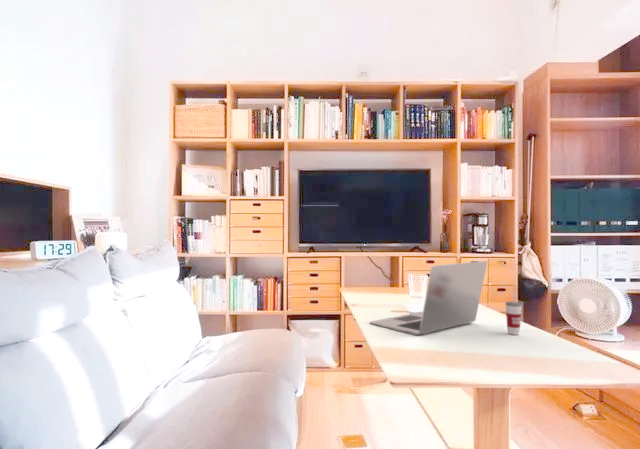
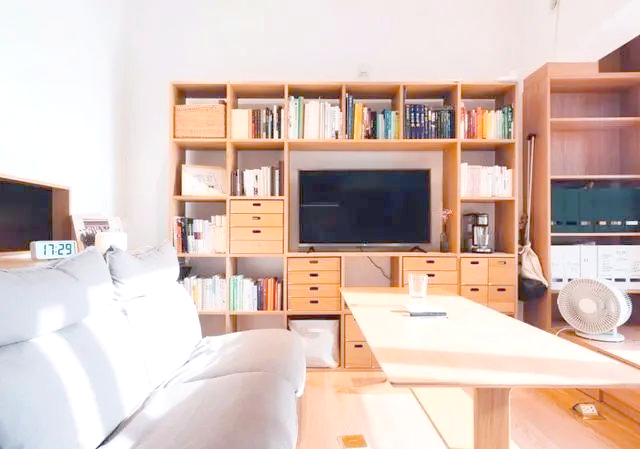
- cup (513, 312)
- laptop (427, 292)
